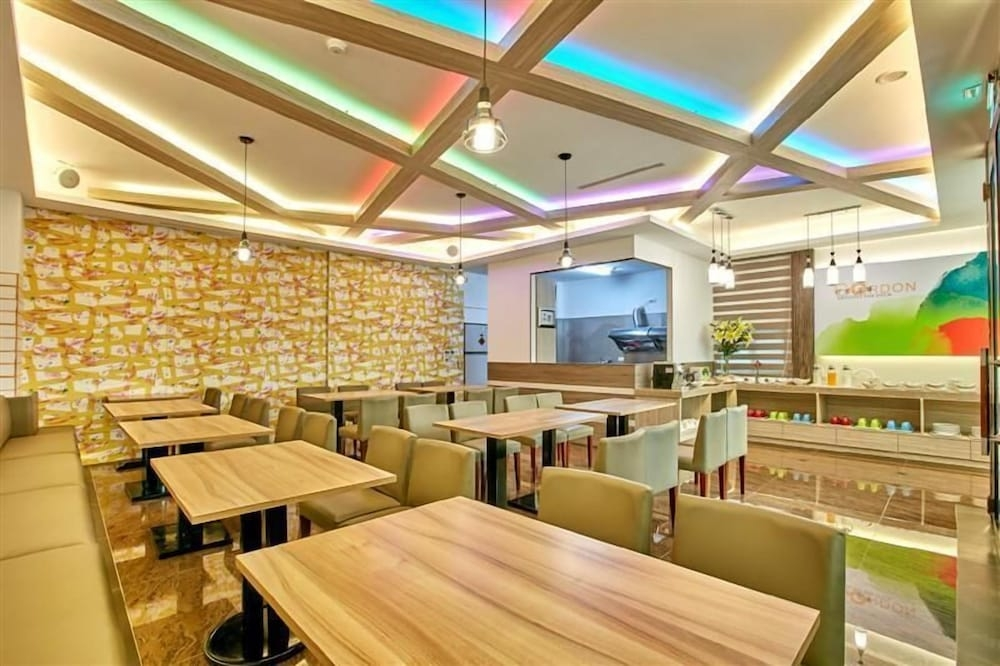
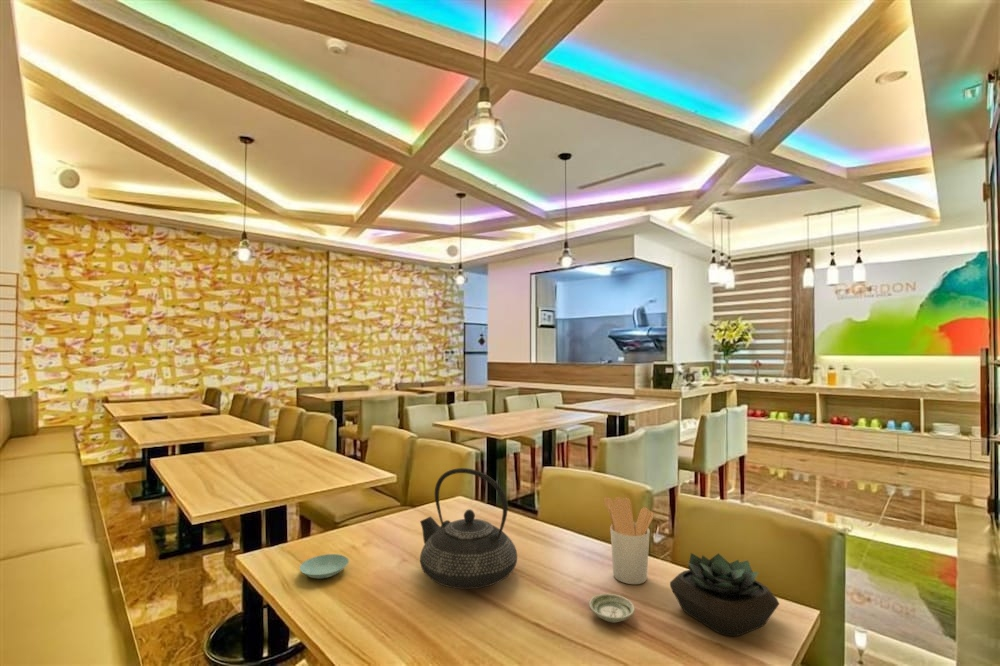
+ saucer (324, 568)
+ saucer (611, 610)
+ succulent plant (722, 589)
+ utensil holder (625, 536)
+ teapot (463, 520)
